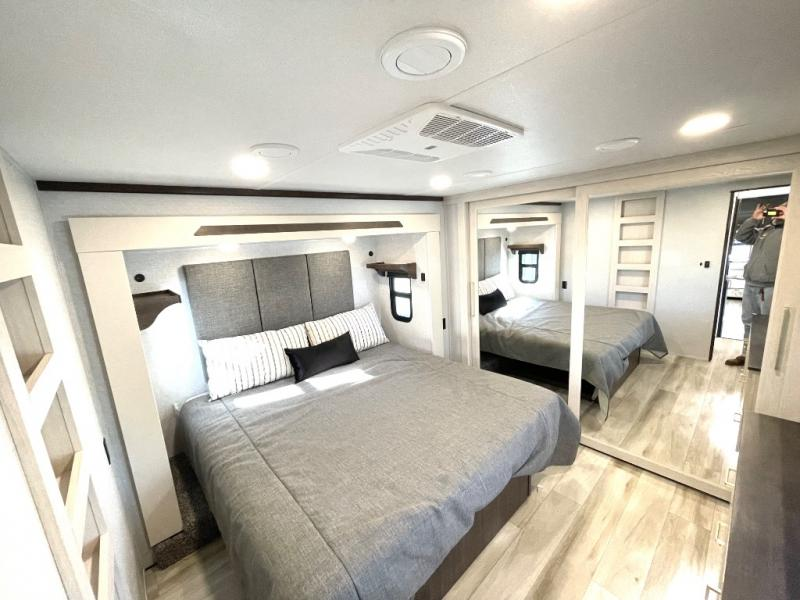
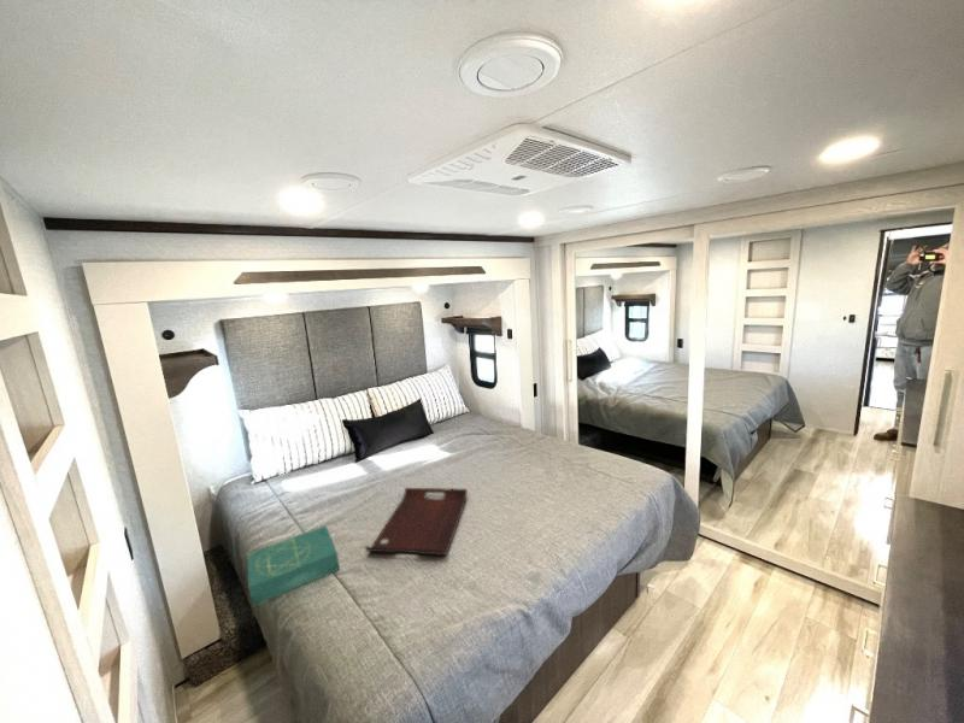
+ serving tray (422, 518)
+ book (293, 560)
